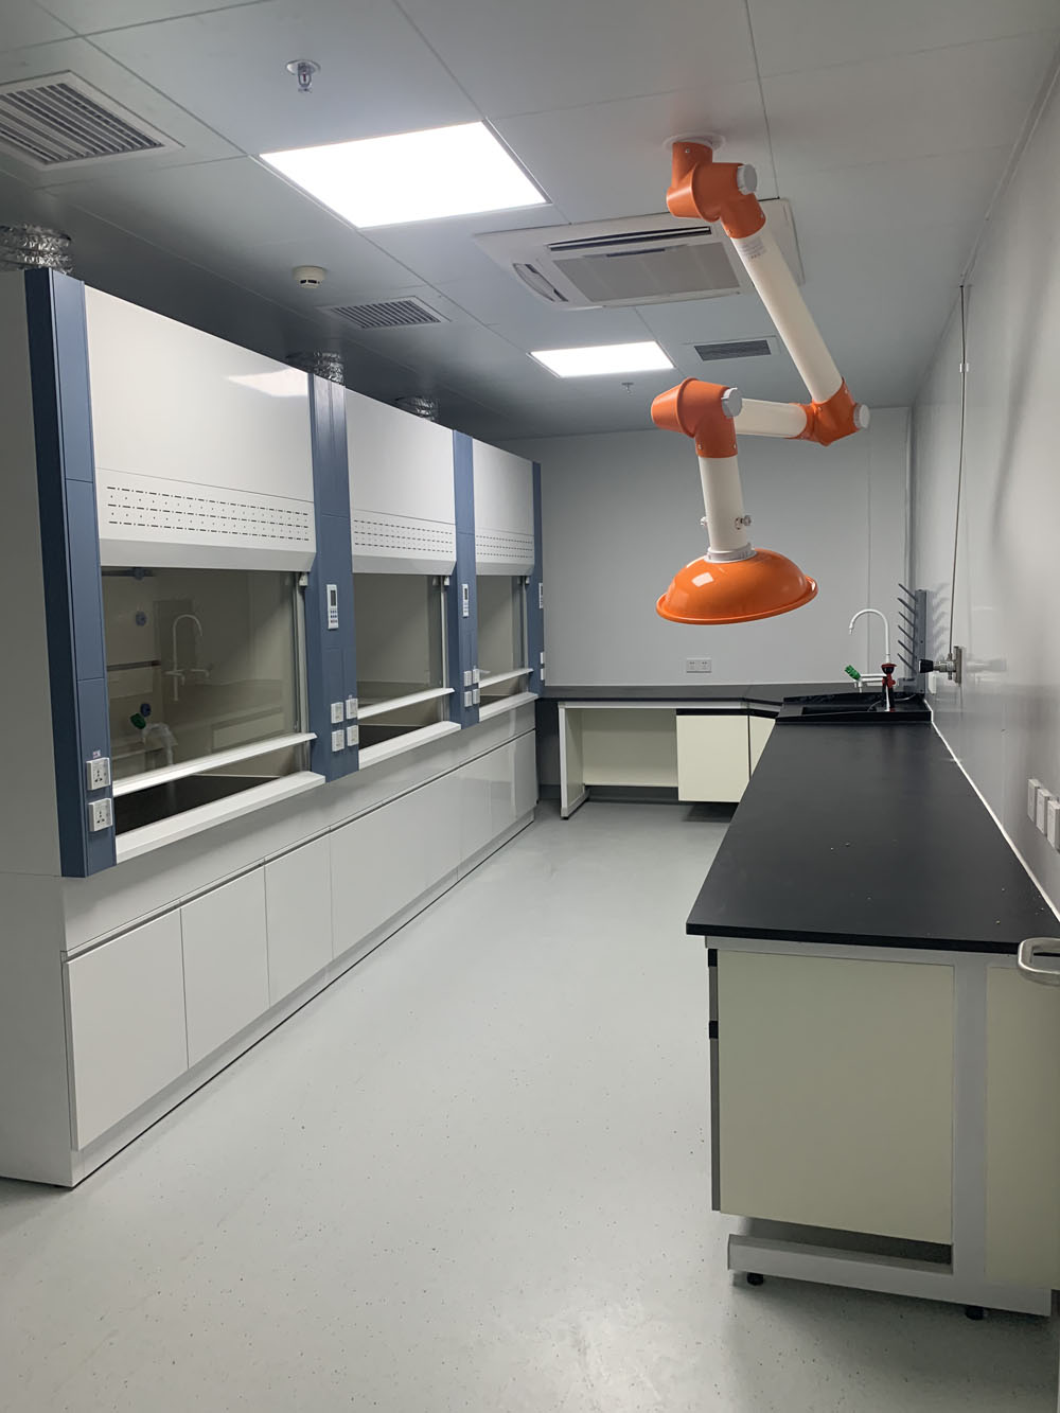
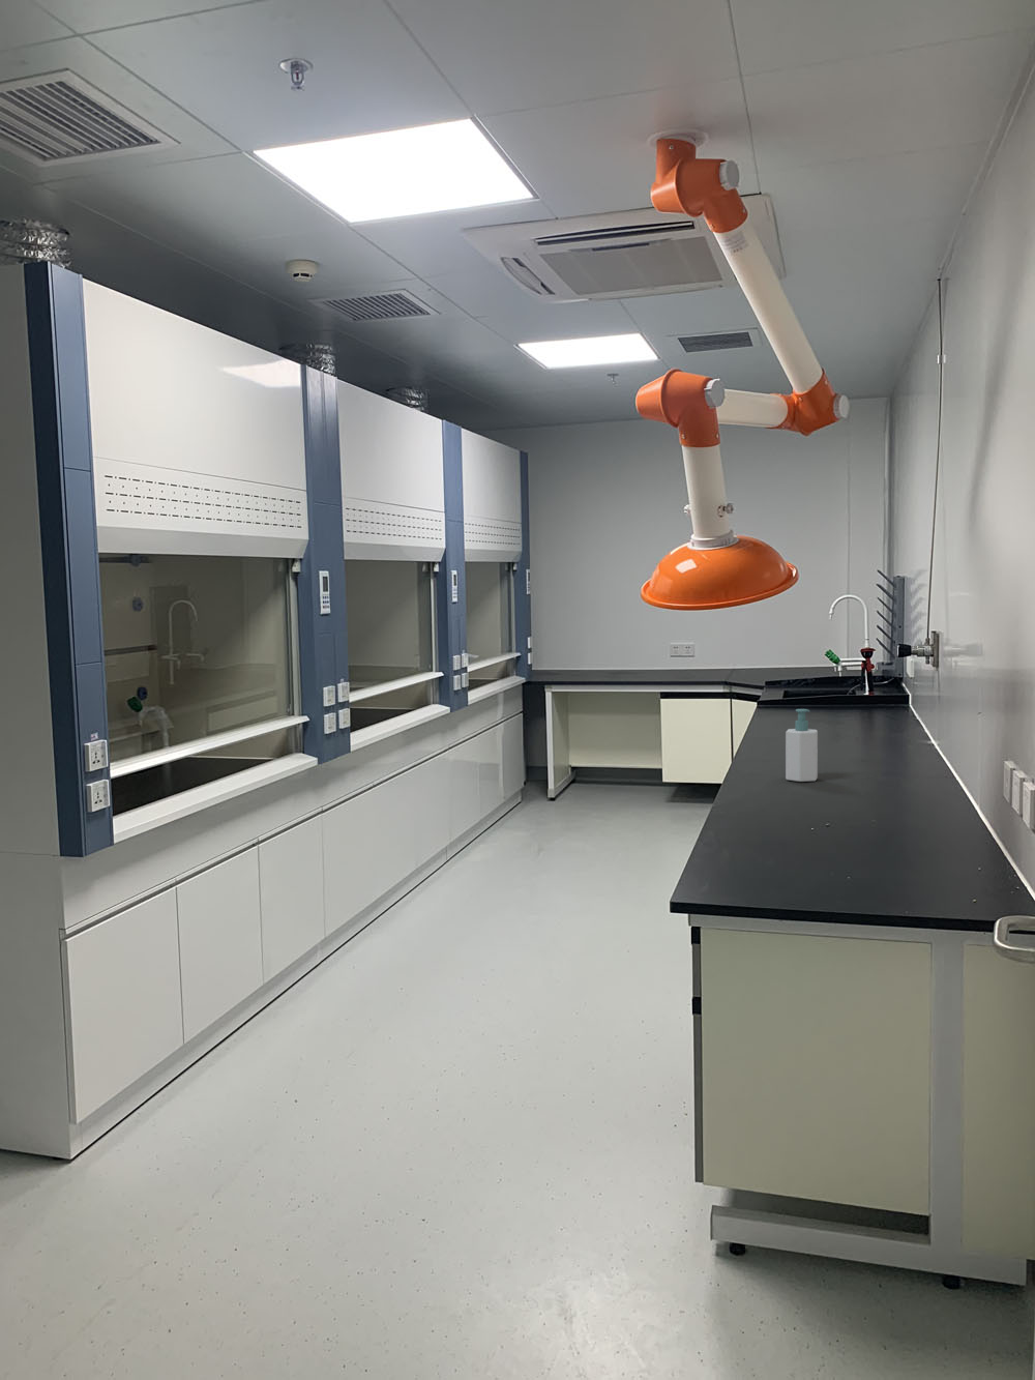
+ soap bottle (801, 744)
